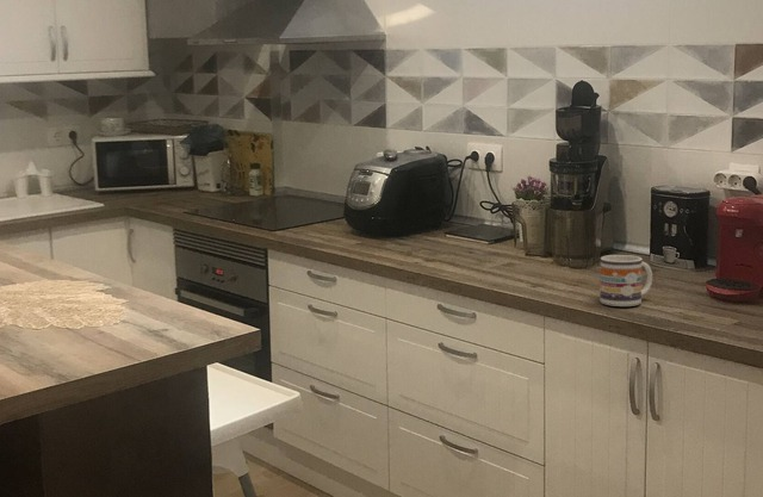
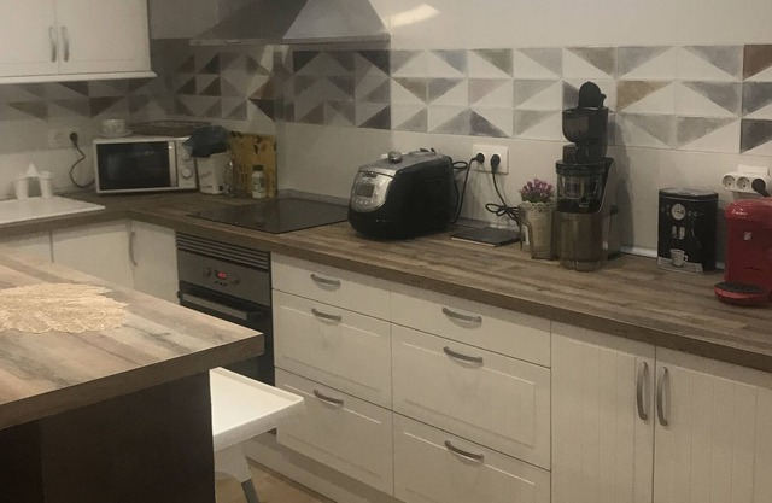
- mug (625, 280)
